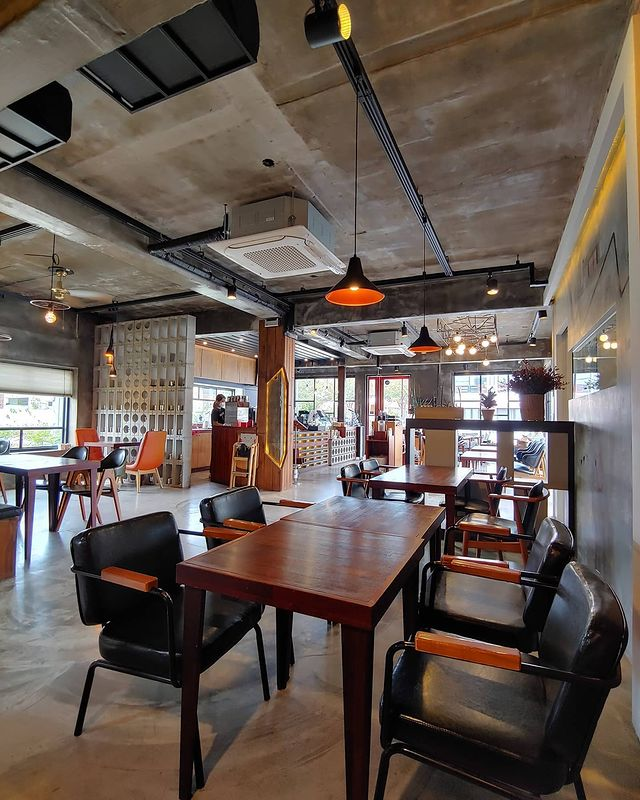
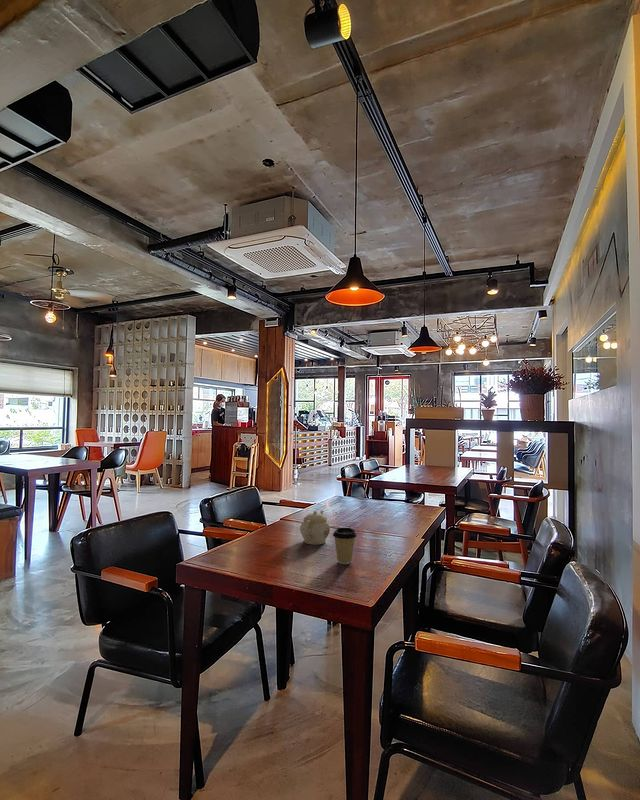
+ coffee cup (344, 545)
+ teapot (314, 526)
